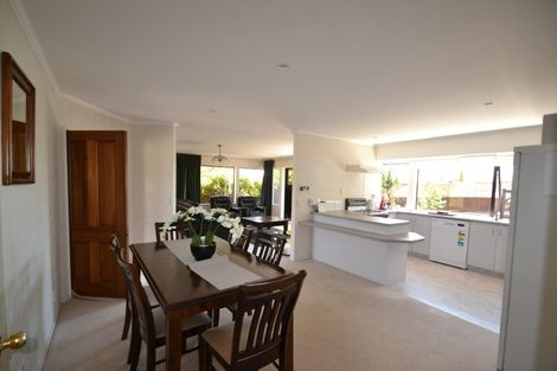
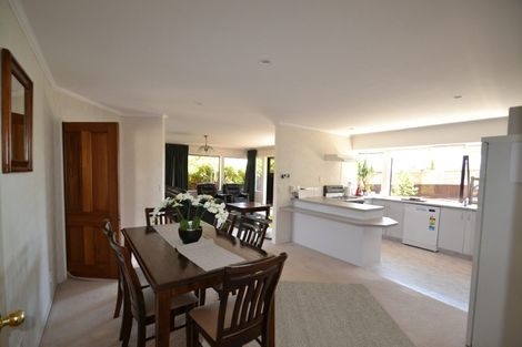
+ rug (300, 309)
